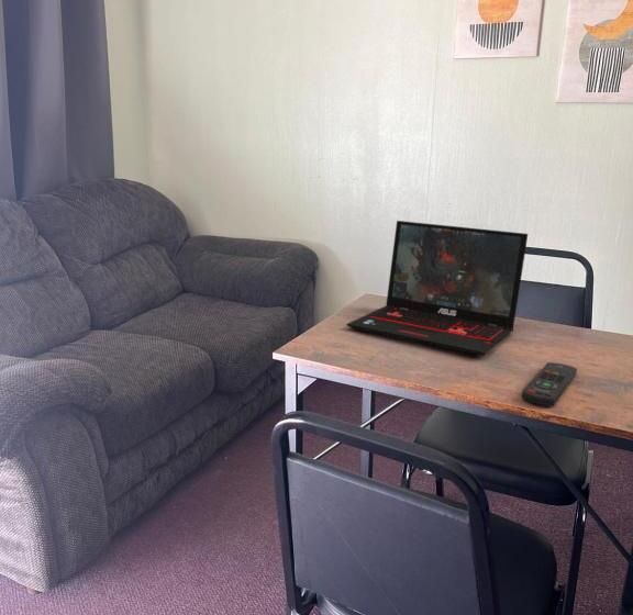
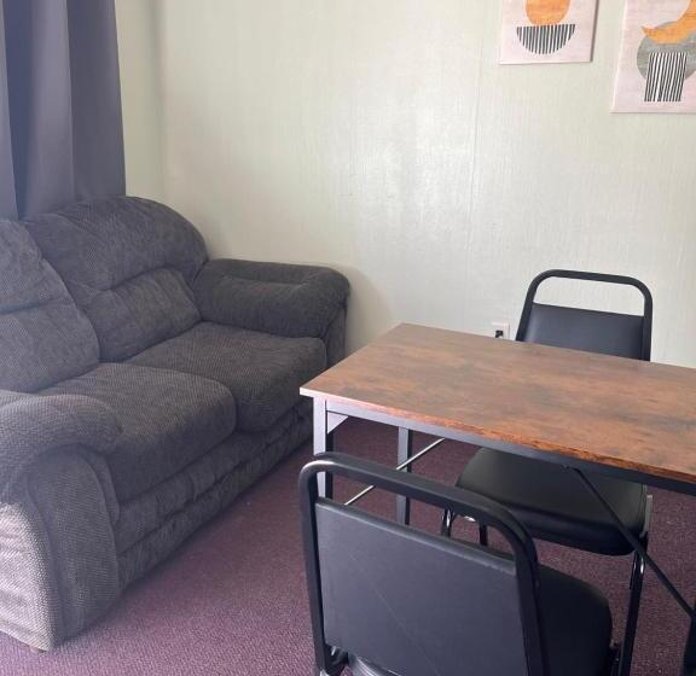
- remote control (551, 381)
- laptop (435, 281)
